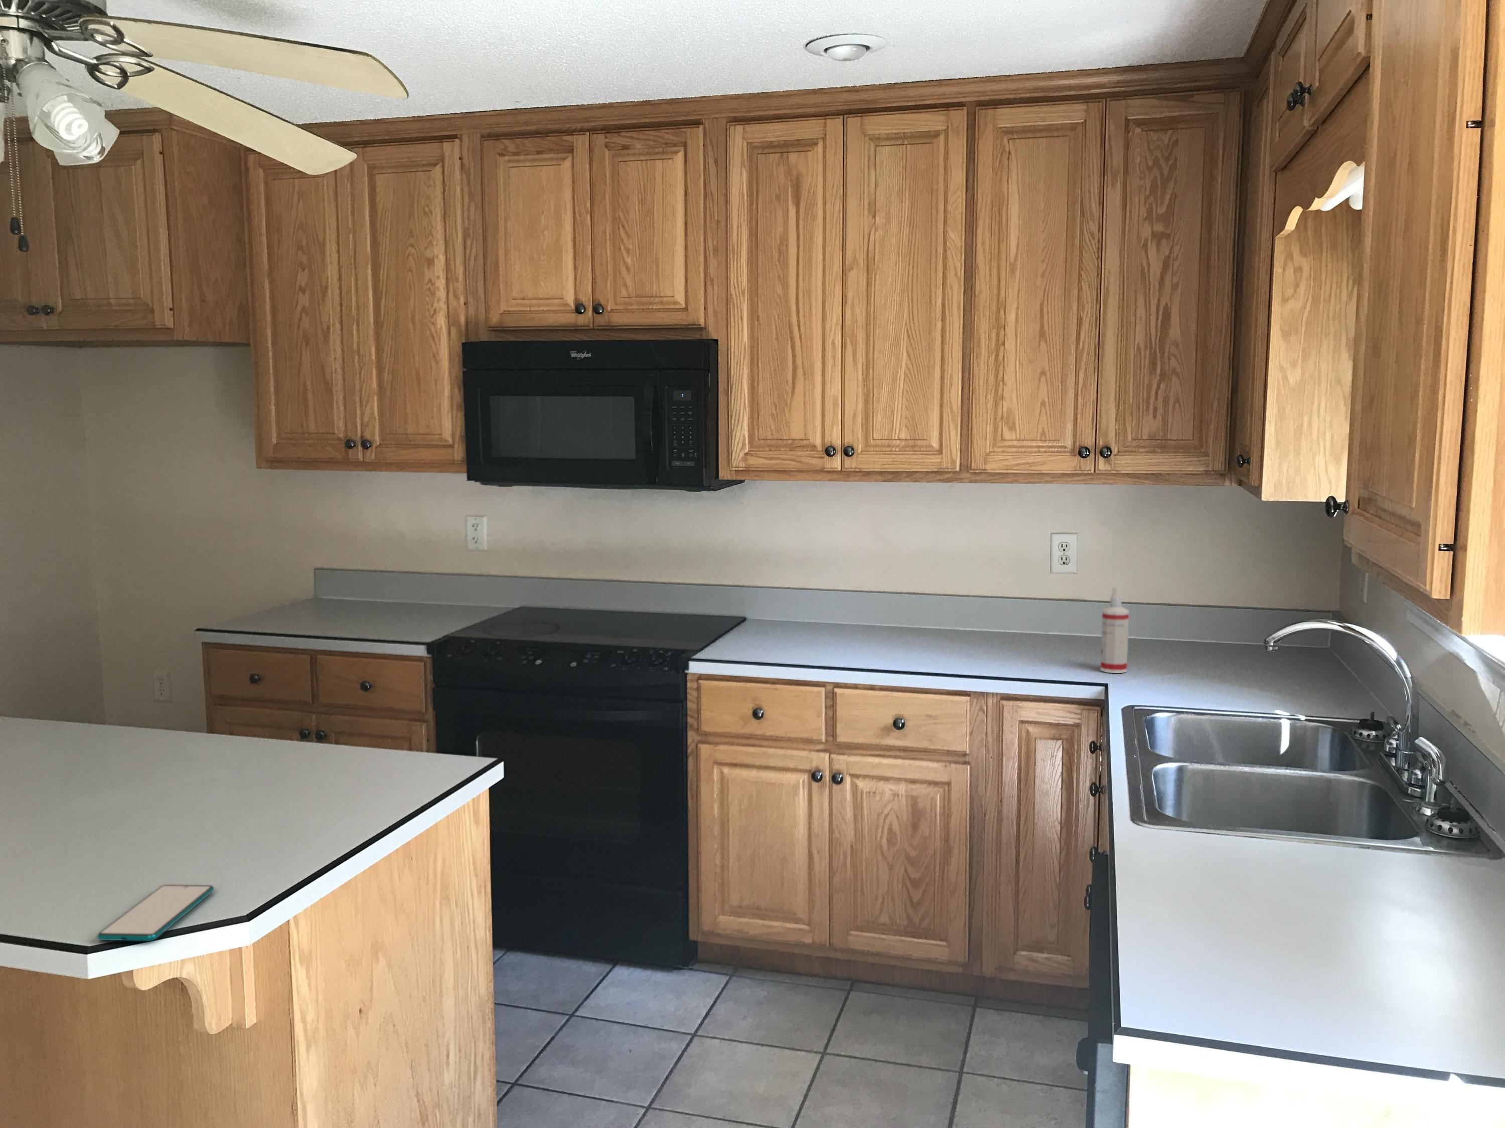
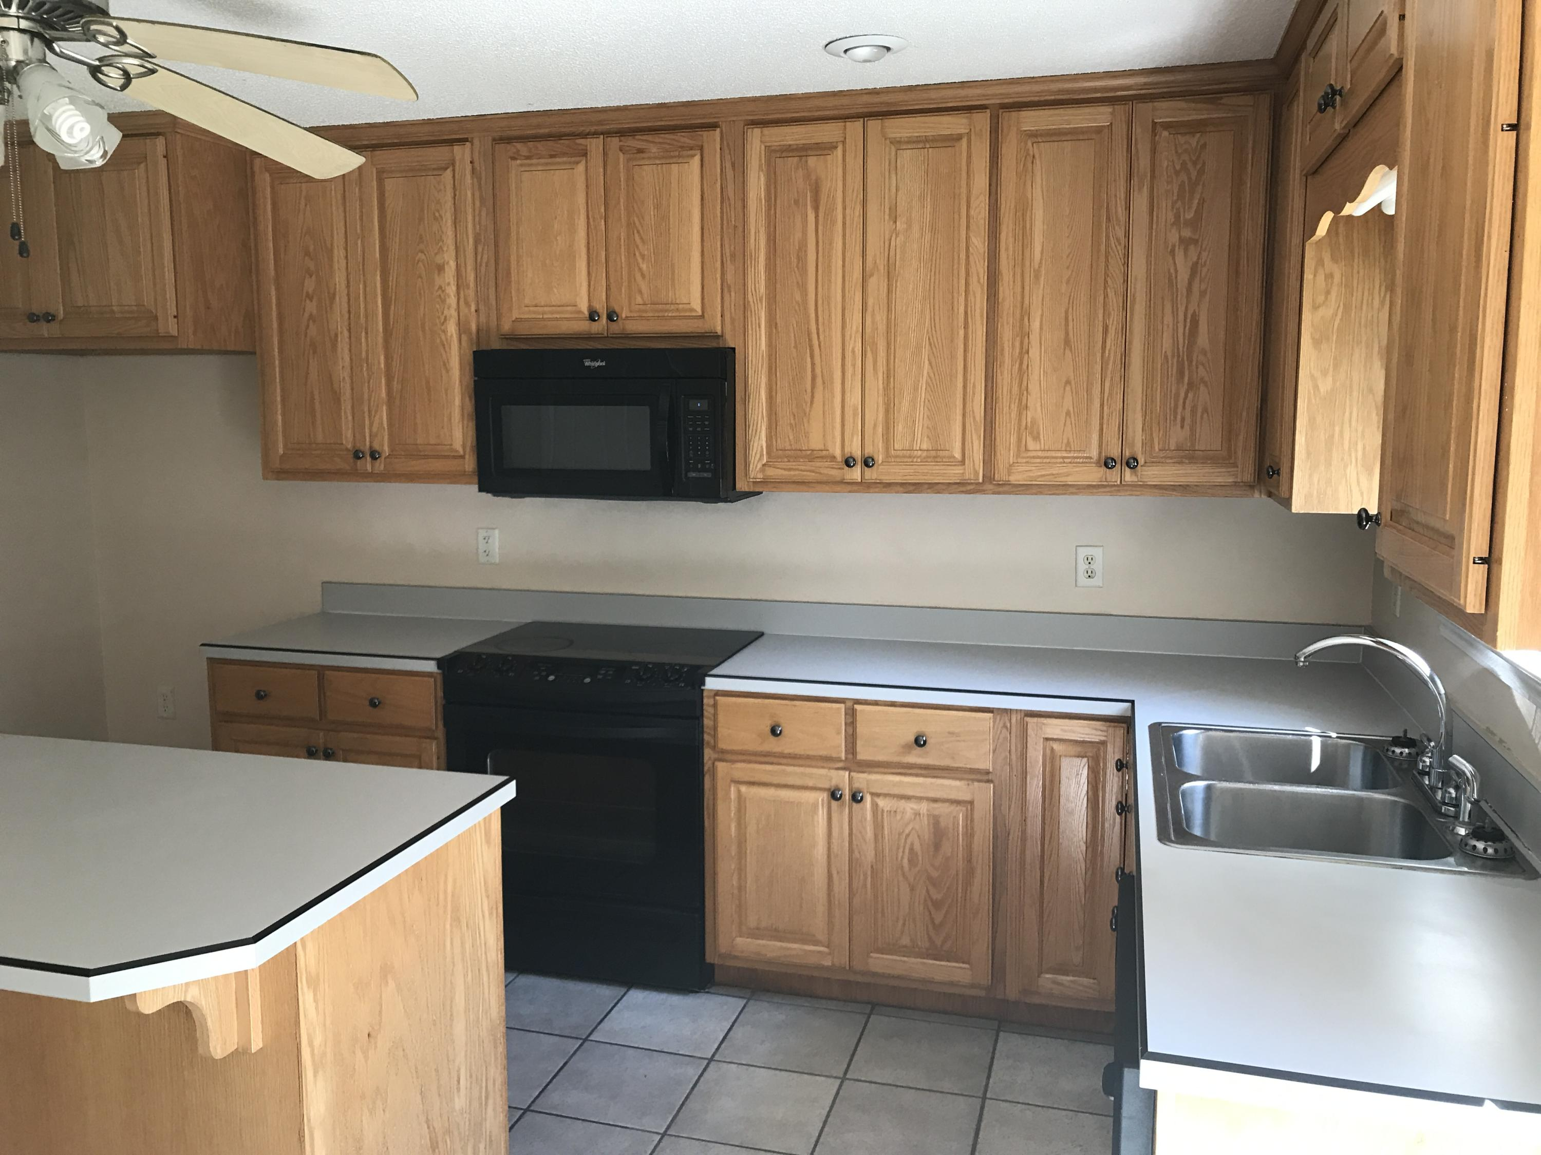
- spray bottle (1115, 629)
- smartphone (158, 911)
